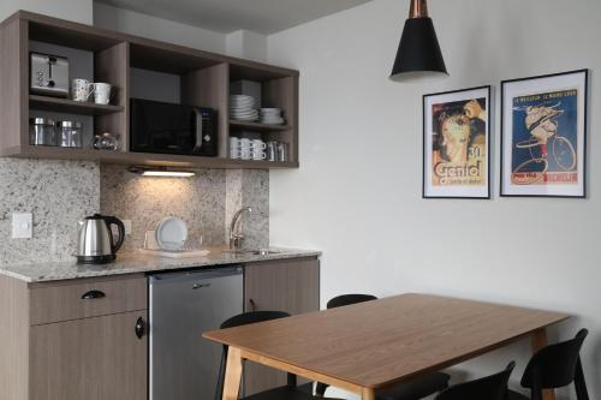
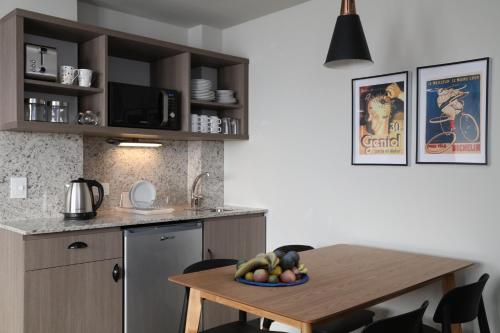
+ fruit bowl (271, 264)
